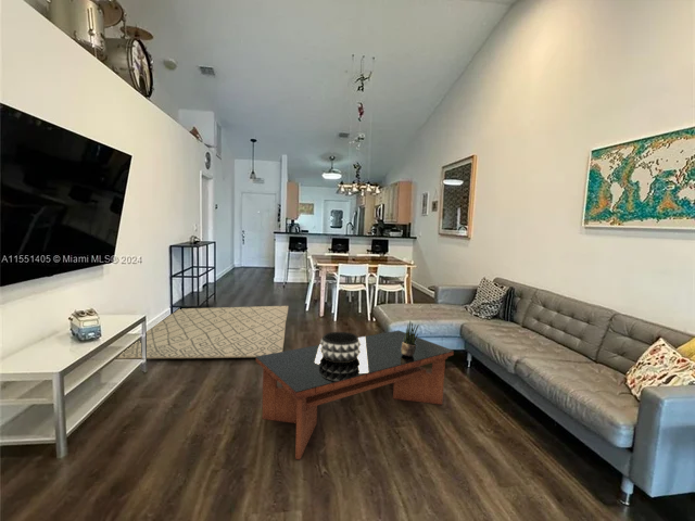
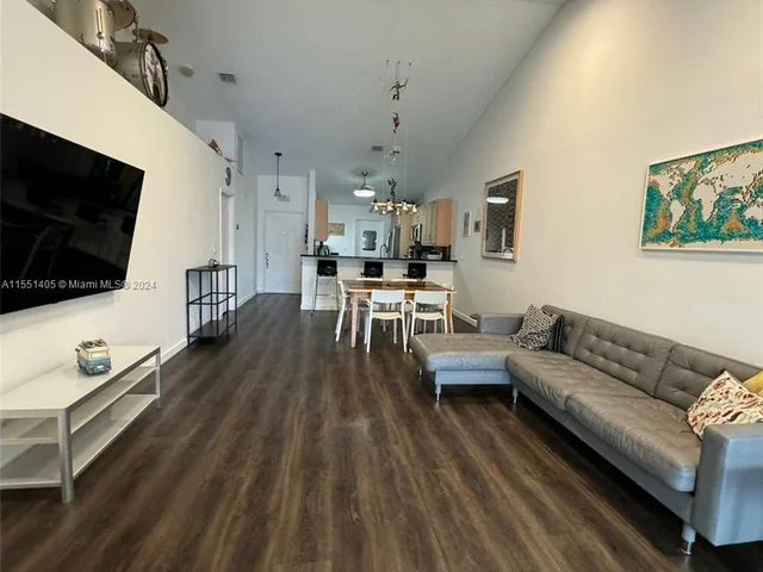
- rug (225, 321)
- coffee table (358, 382)
- decorative bowl (340, 346)
- potted plant (410, 336)
